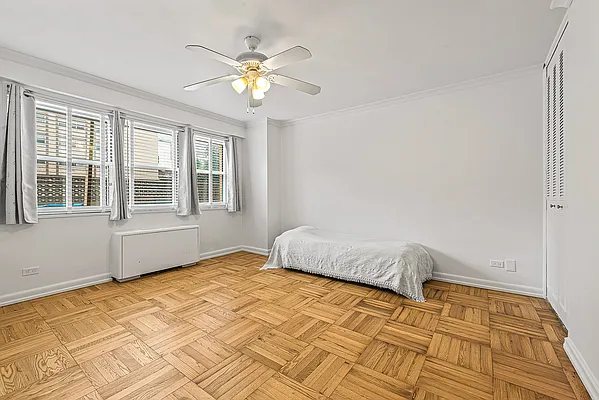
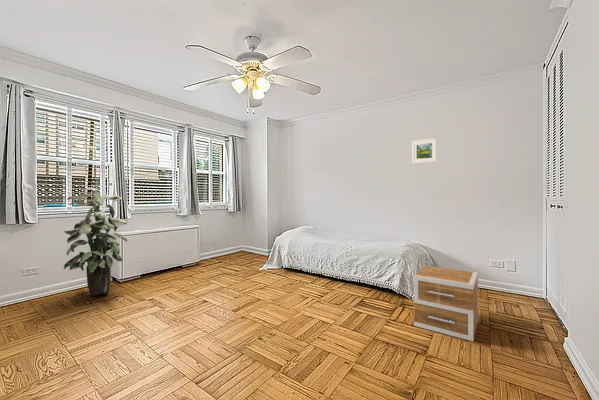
+ nightstand (446, 298)
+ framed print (424, 151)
+ indoor plant (95, 240)
